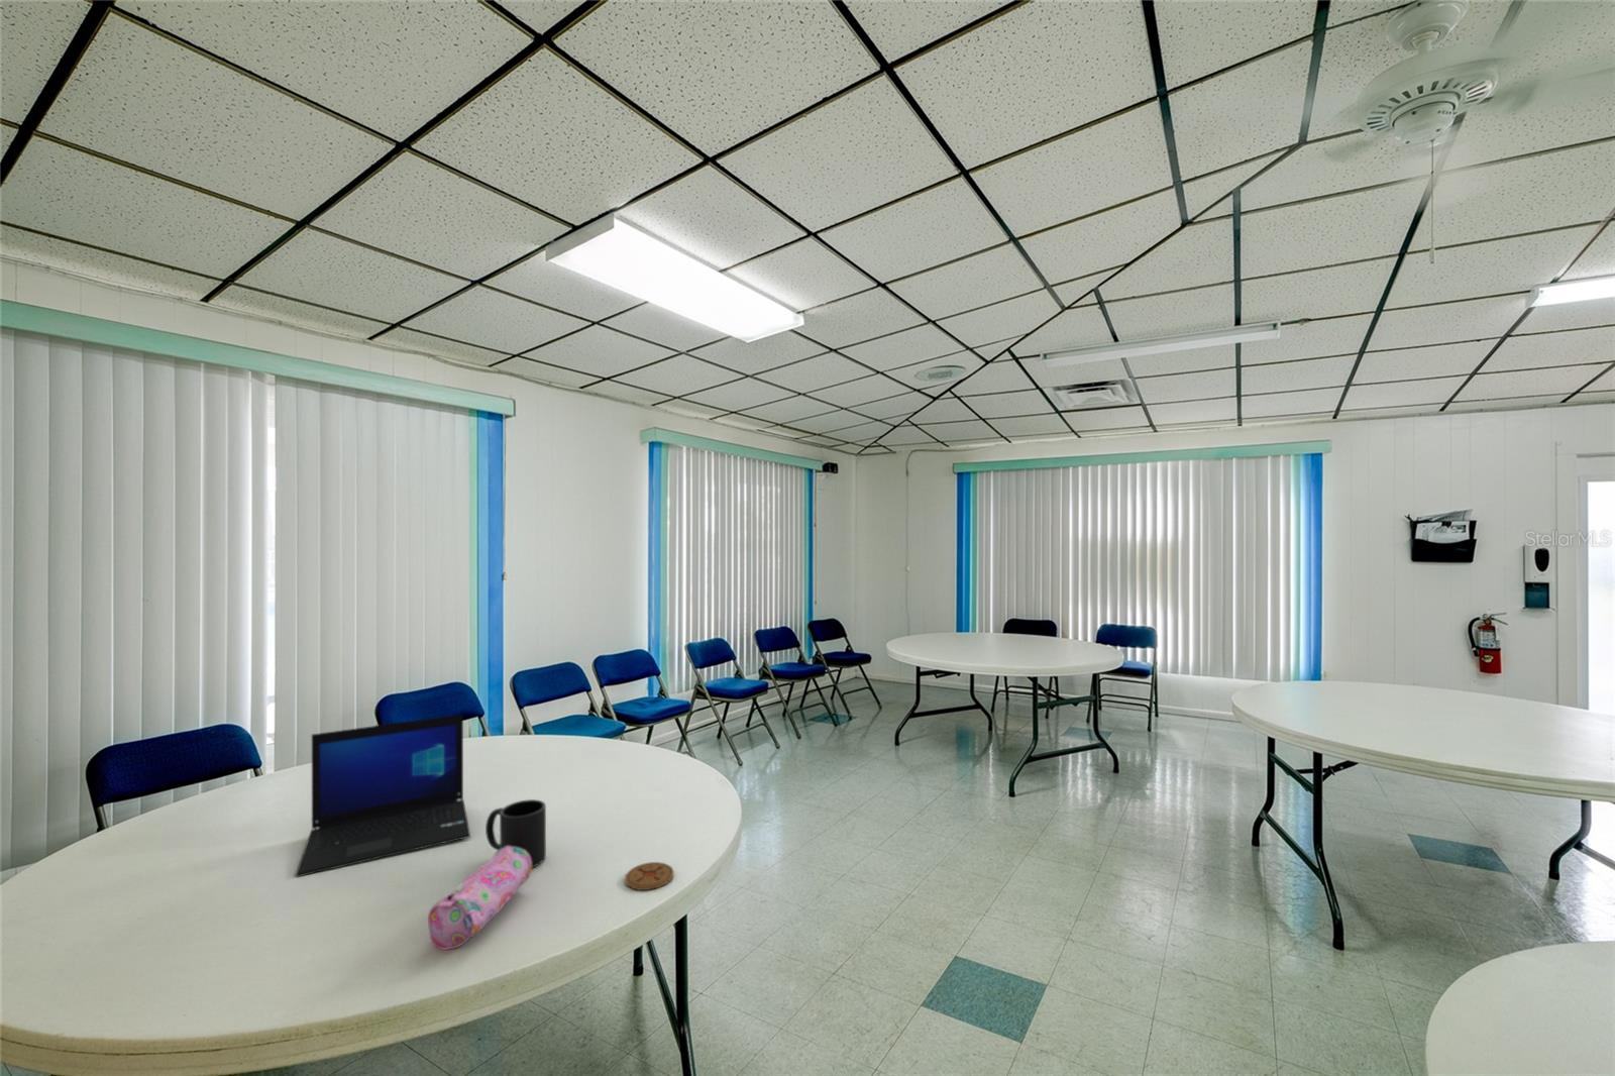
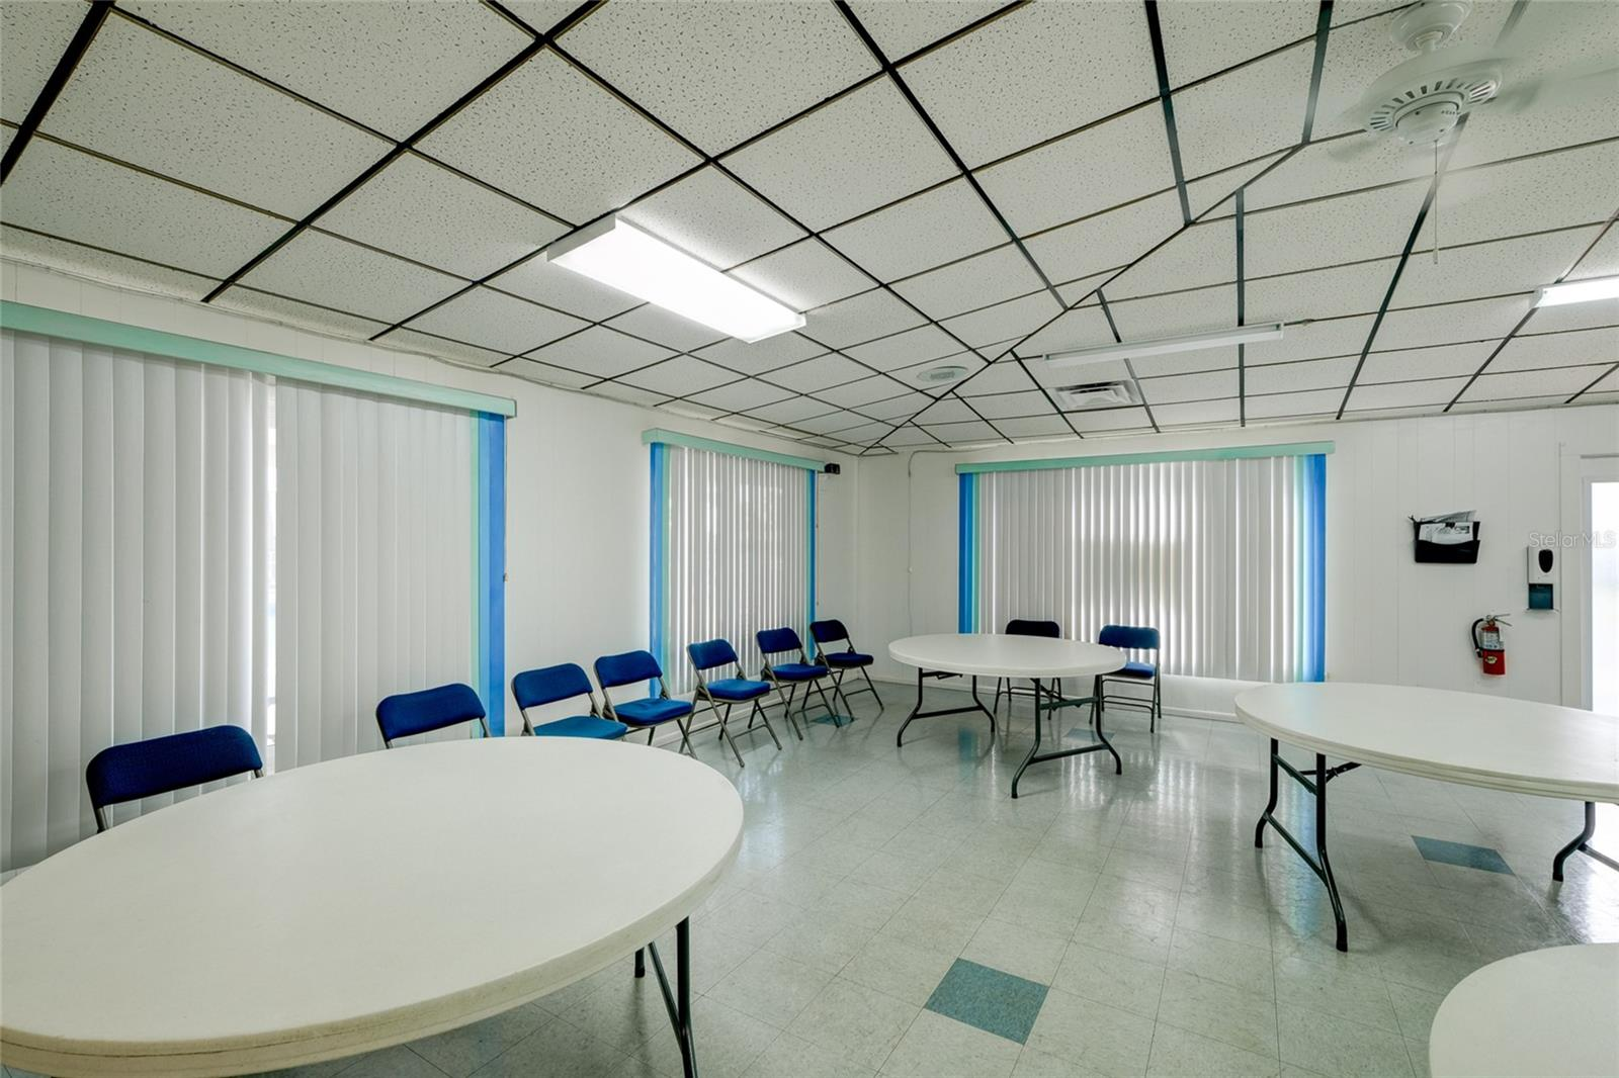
- laptop (389, 785)
- mug (516, 833)
- coaster (650, 875)
- pencil case (483, 892)
